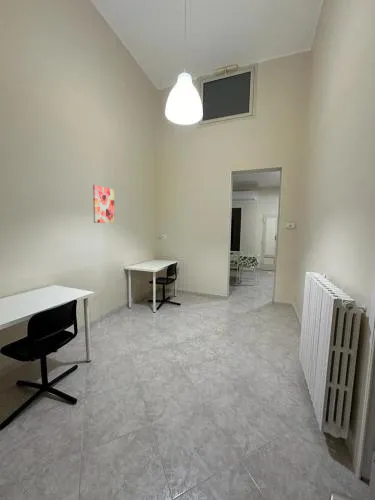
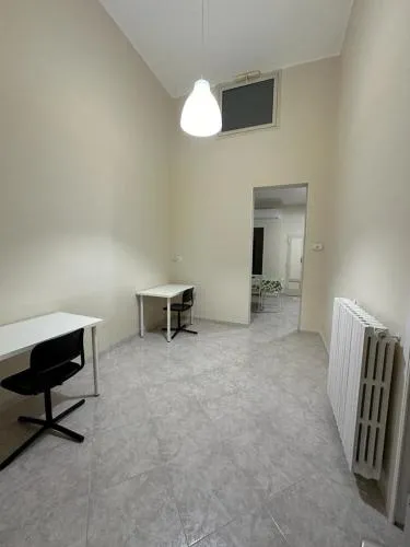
- wall art (104, 205)
